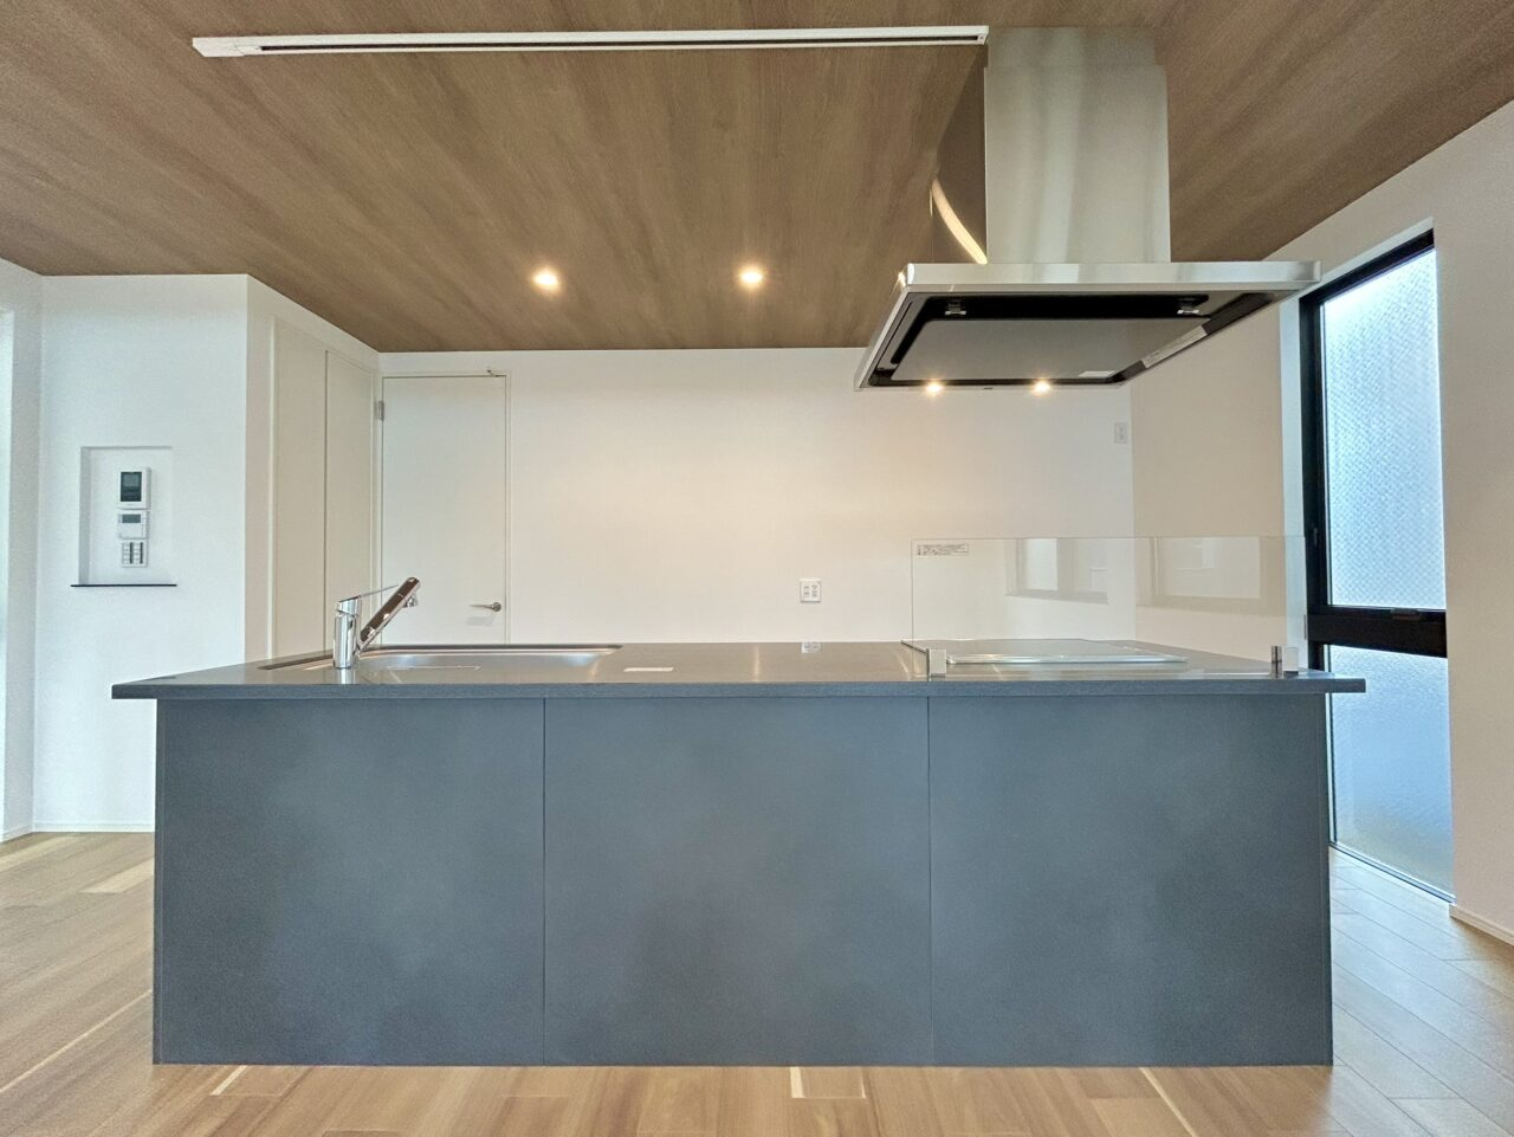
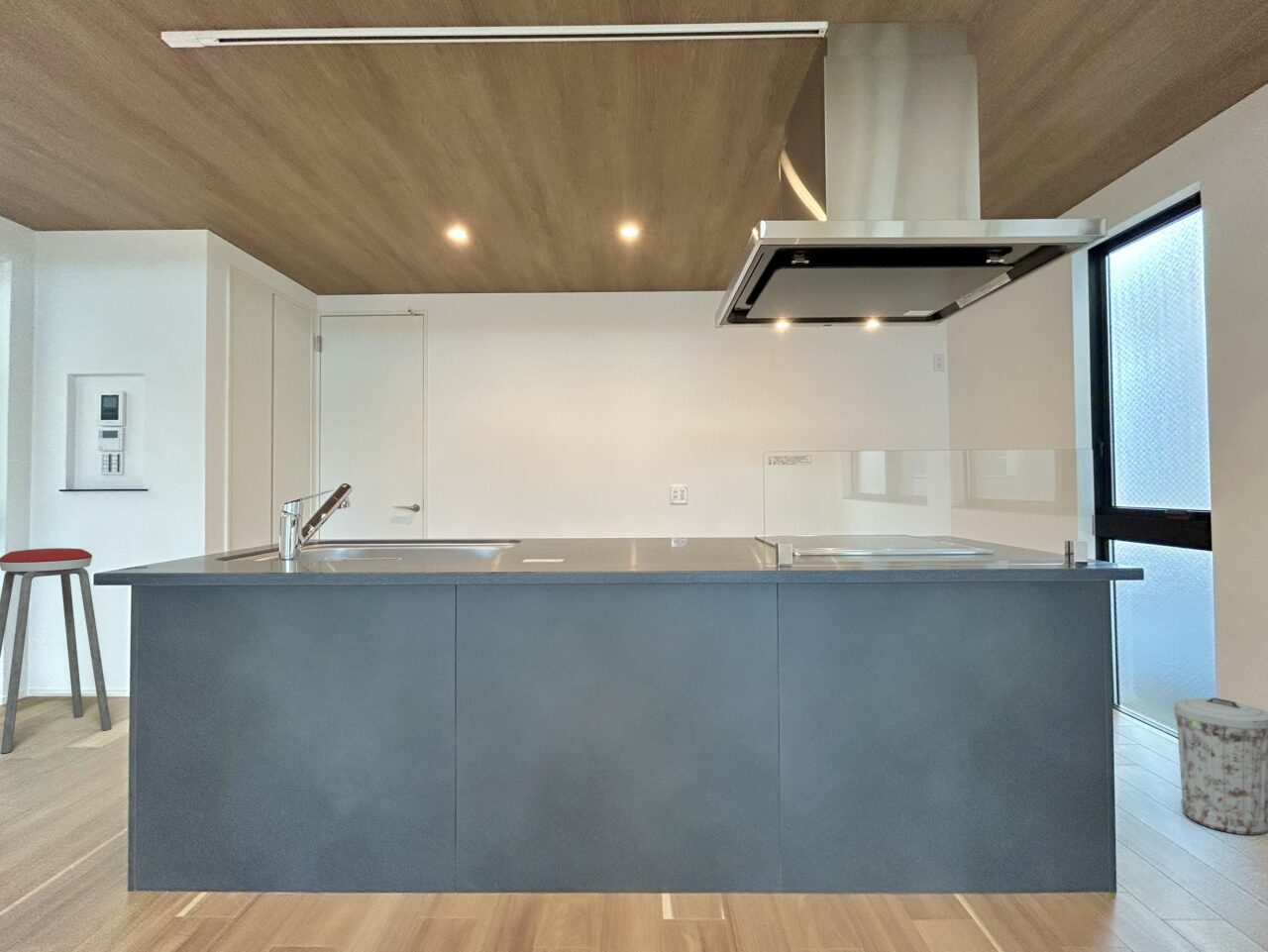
+ music stool (66, 640)
+ trash can (1223, 759)
